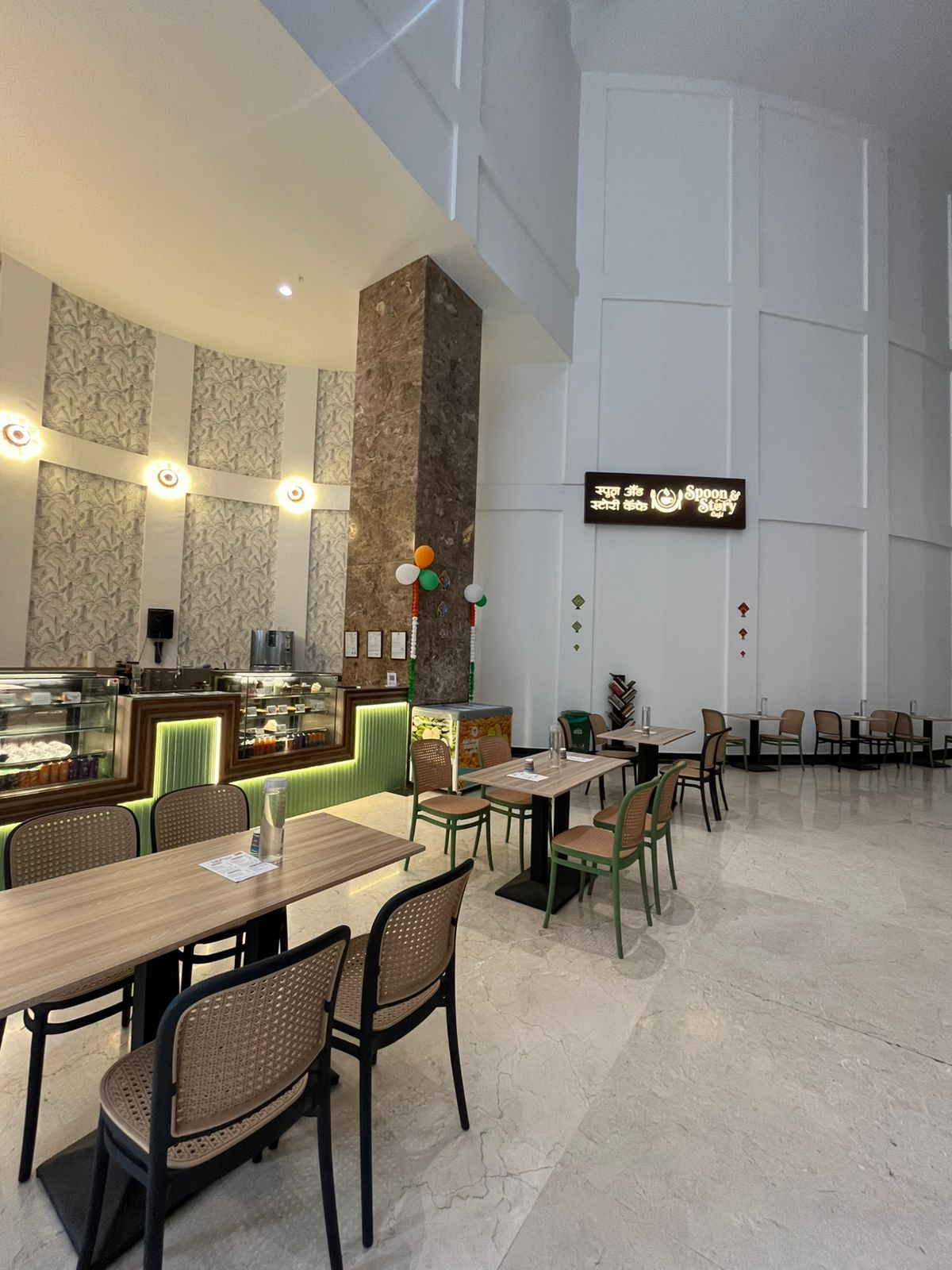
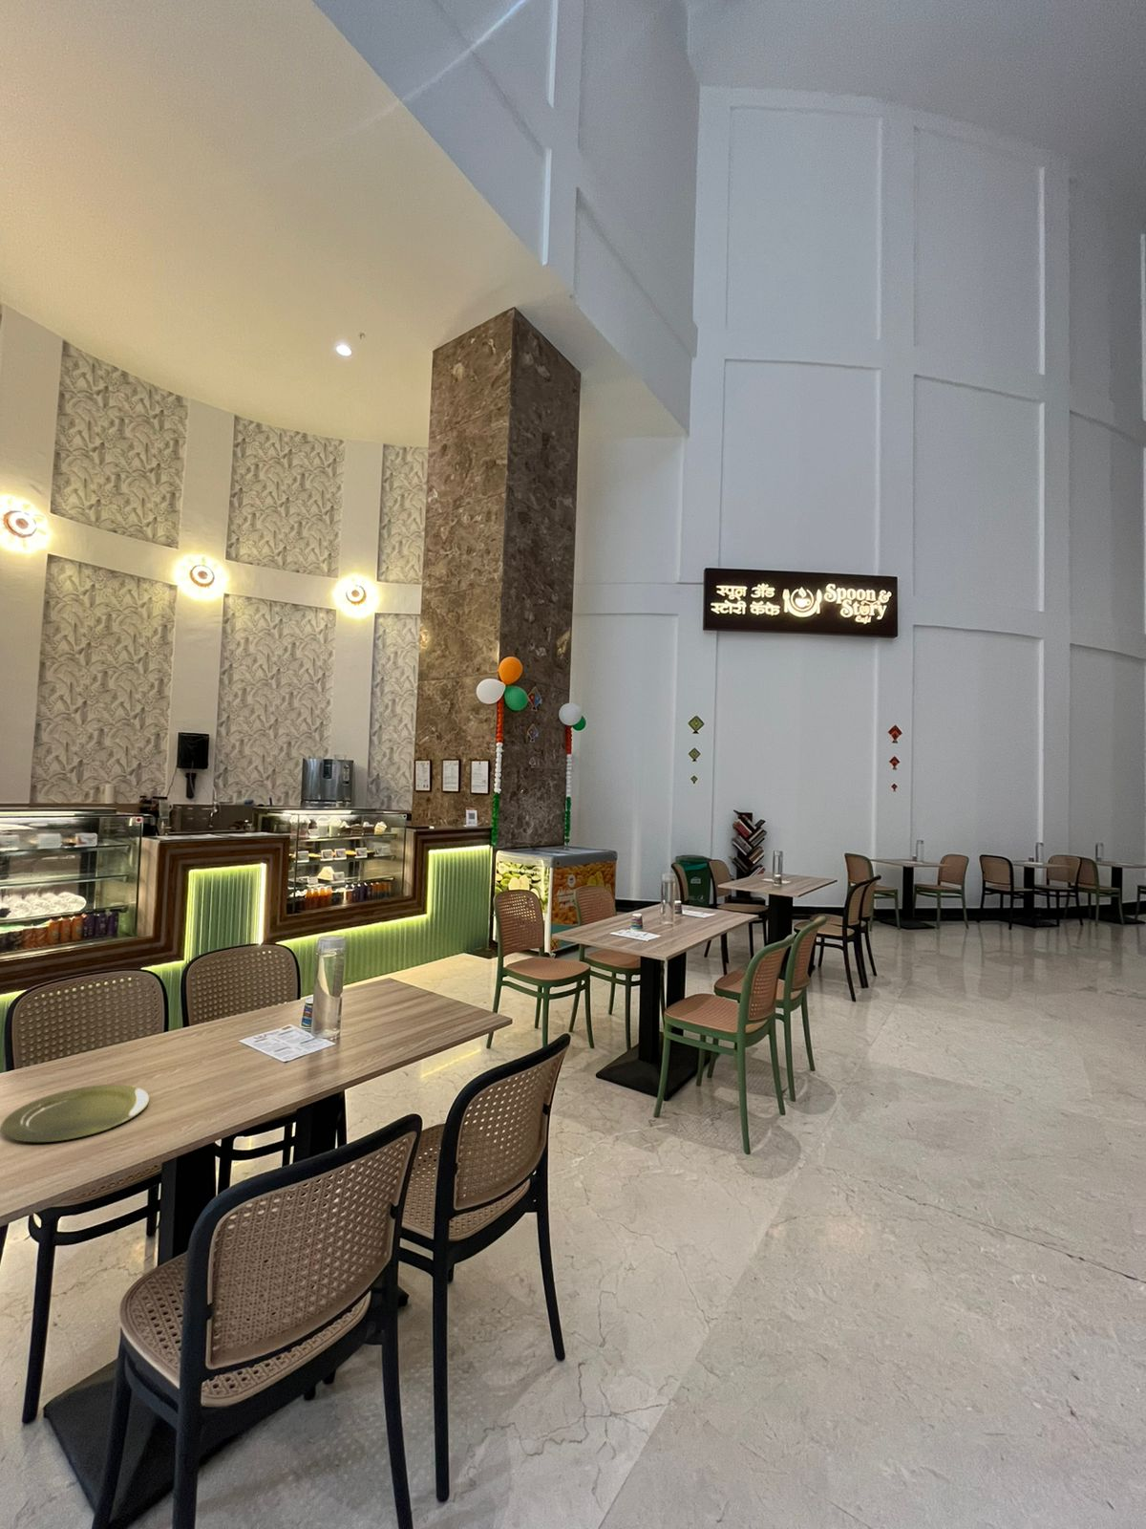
+ plate (78, 1111)
